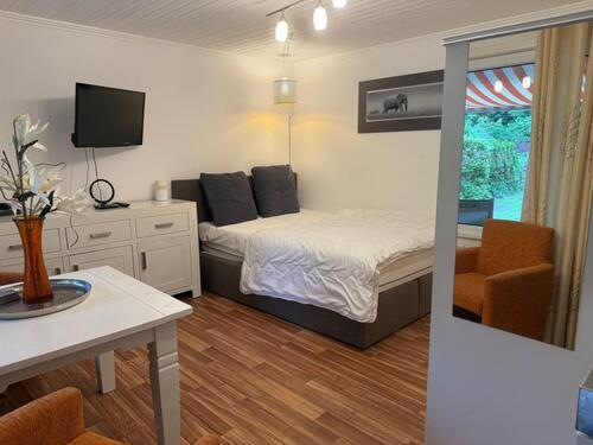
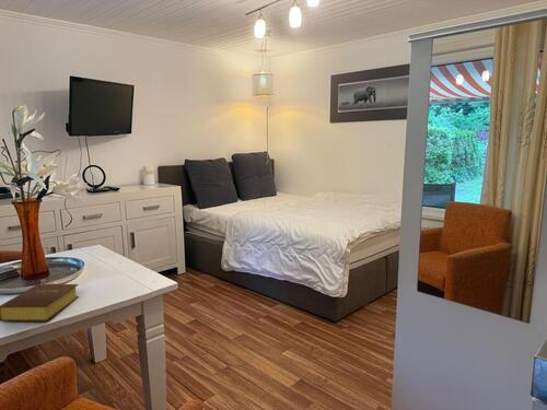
+ bible (40, 301)
